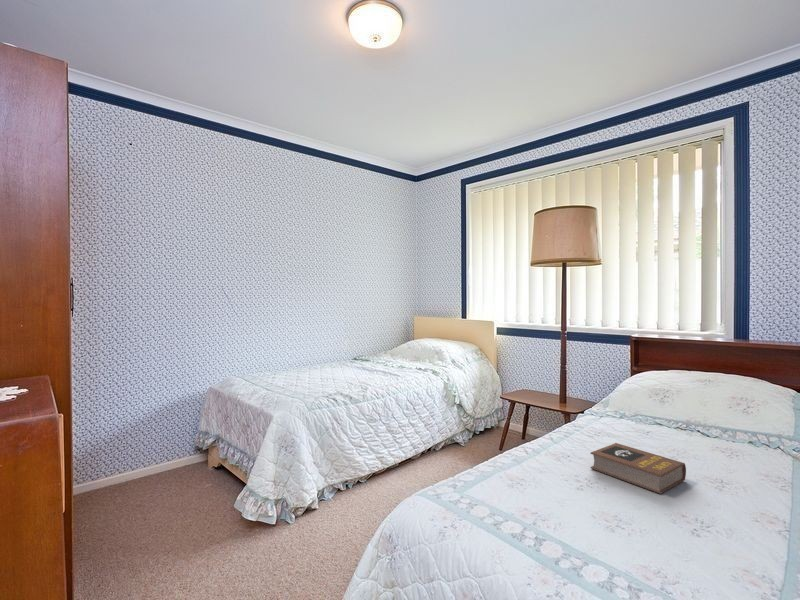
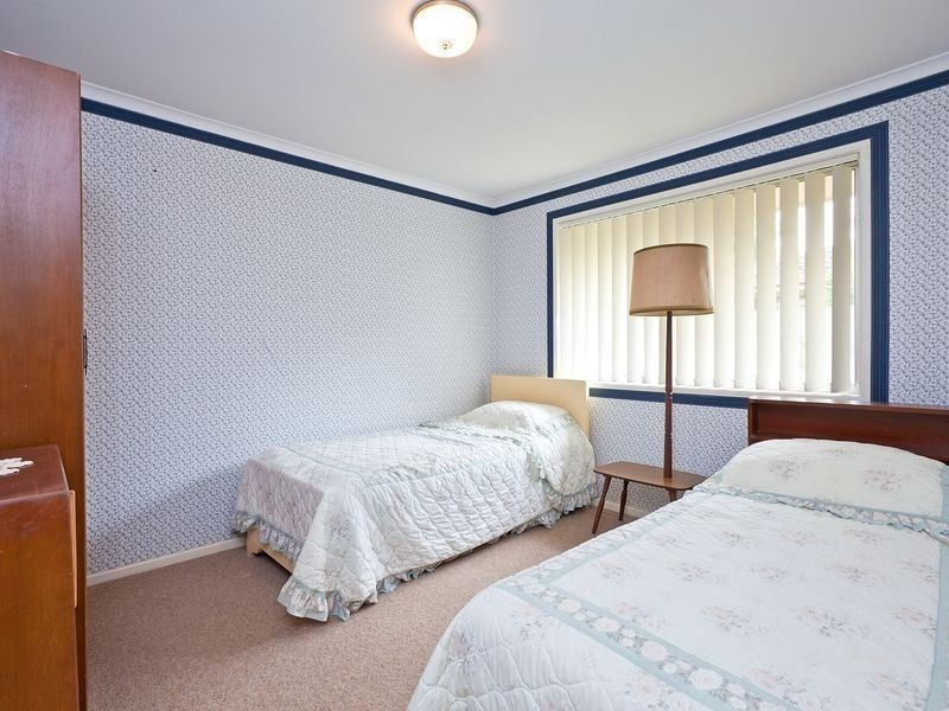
- book (633, 464)
